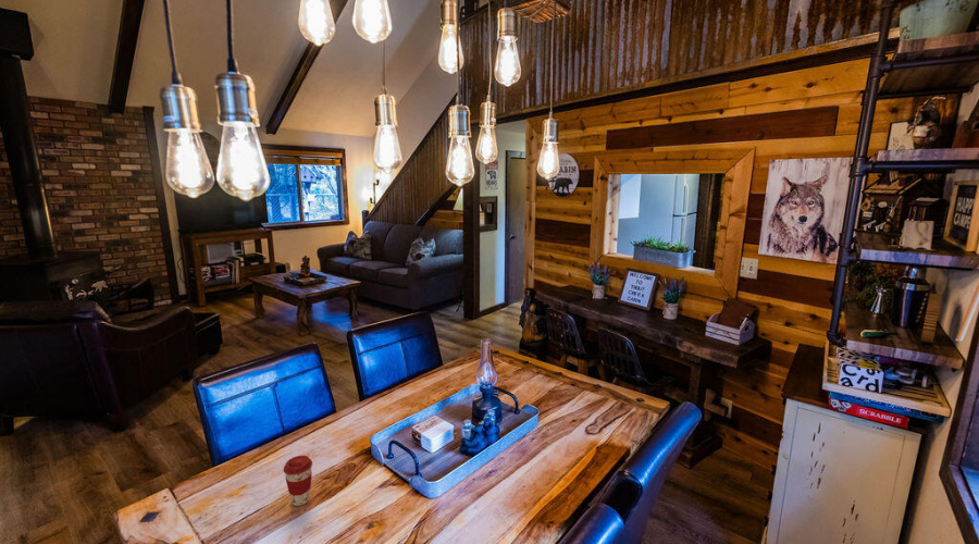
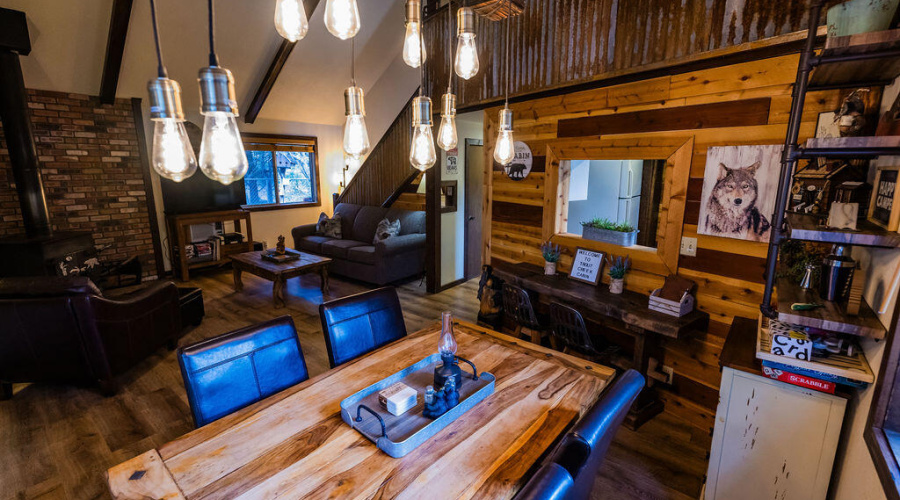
- coffee cup (299, 481)
